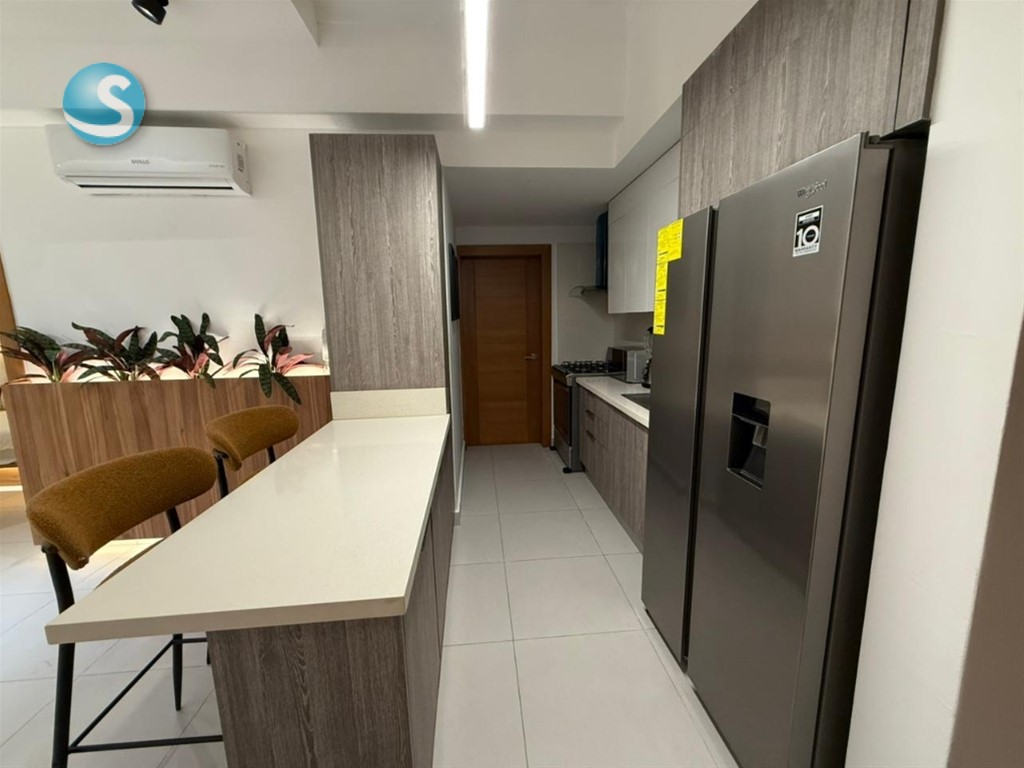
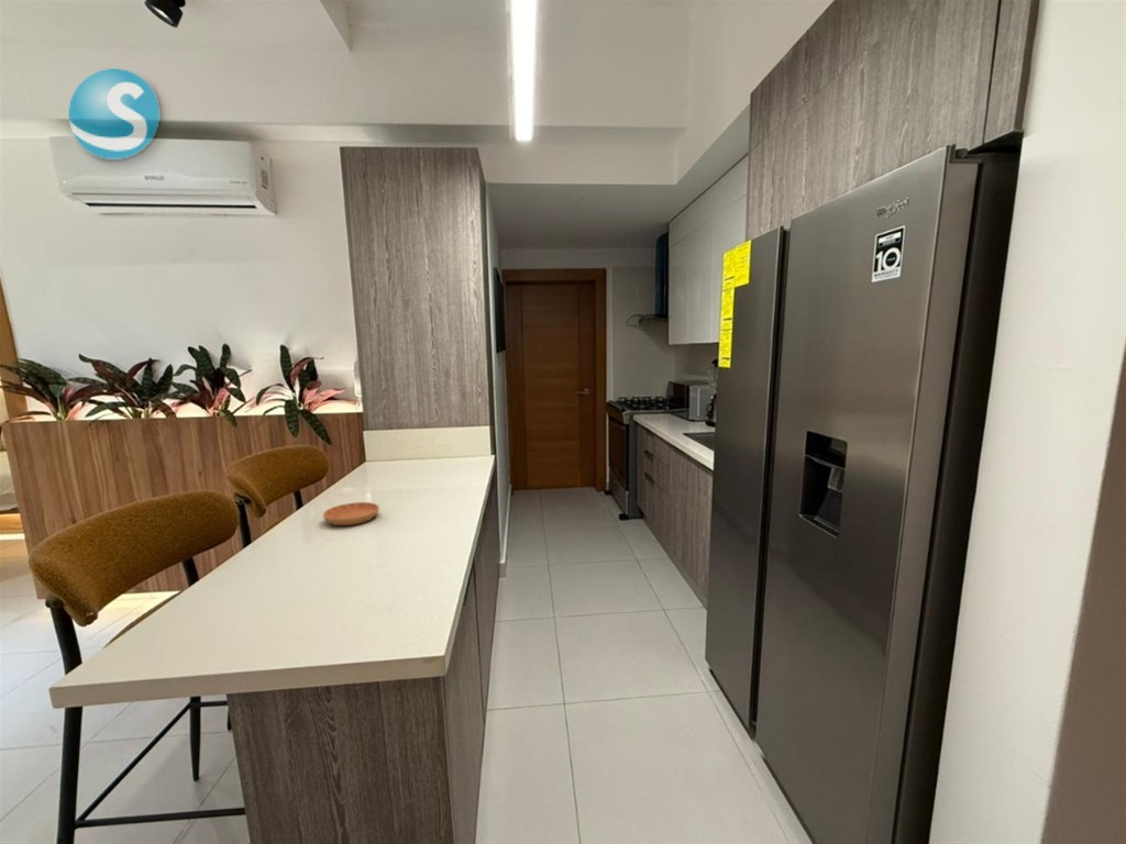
+ saucer (352, 513)
